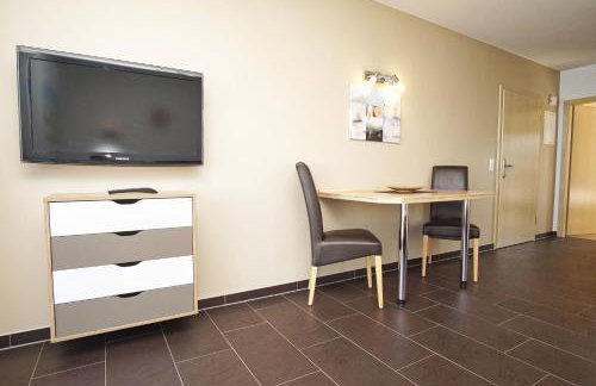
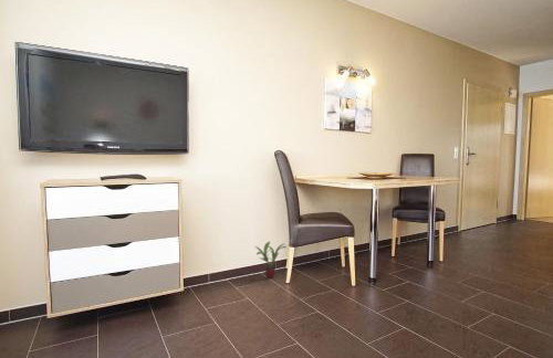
+ potted plant (272, 261)
